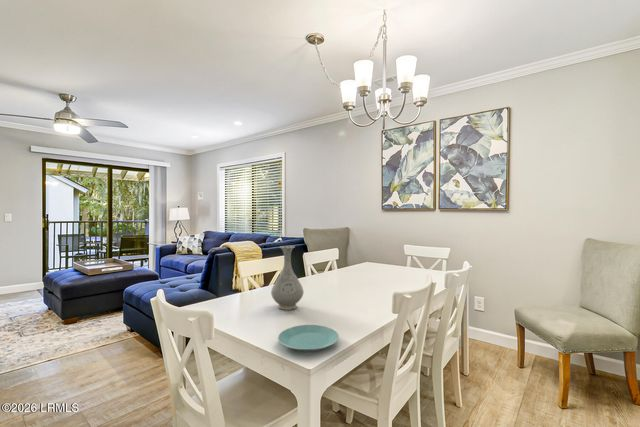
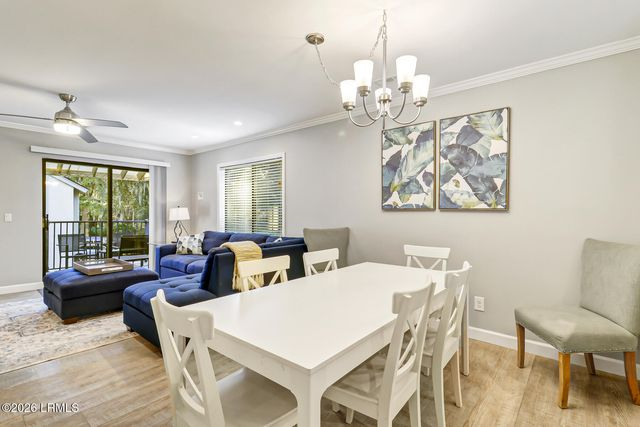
- plate (308, 339)
- vase (287, 276)
